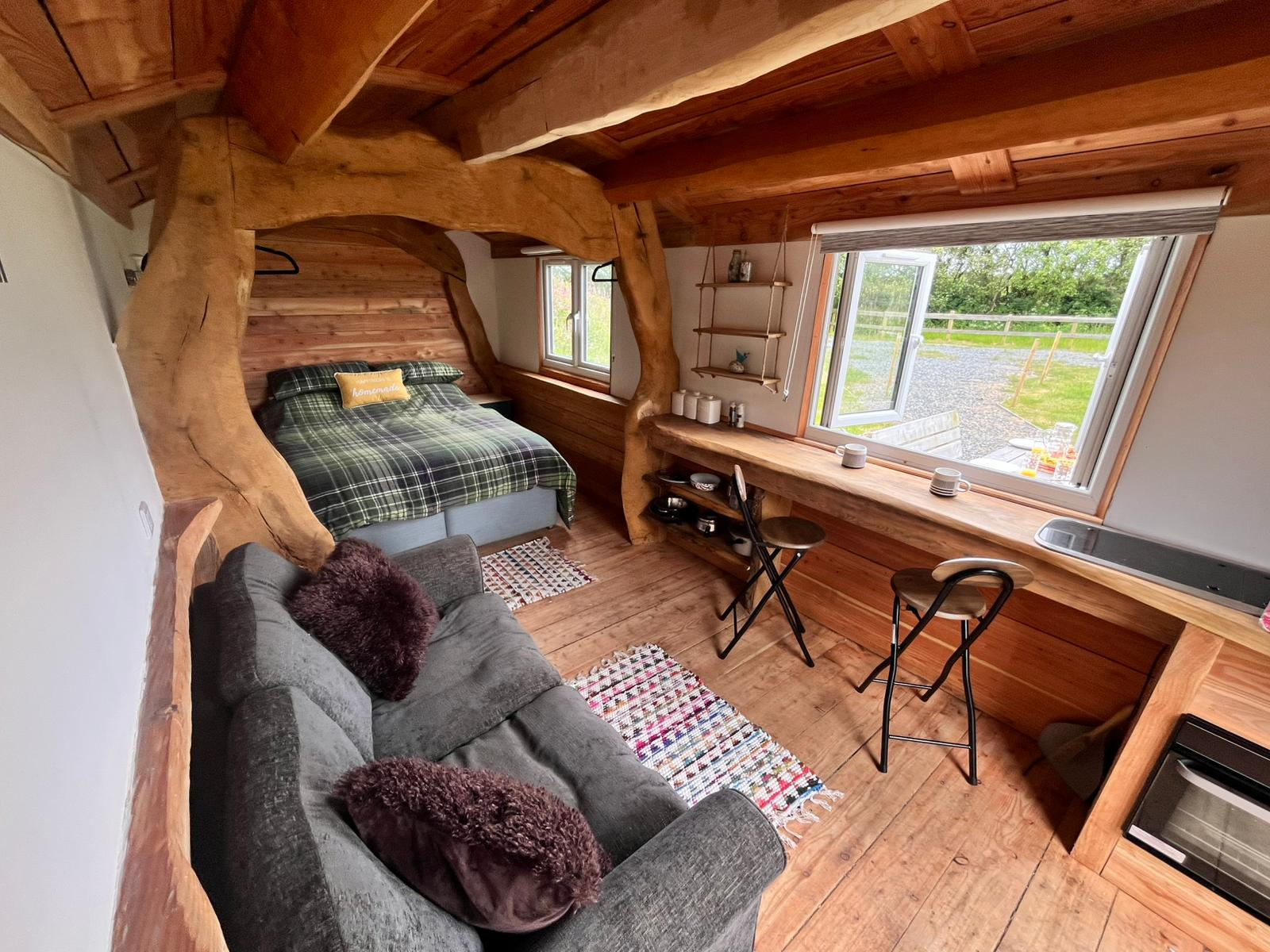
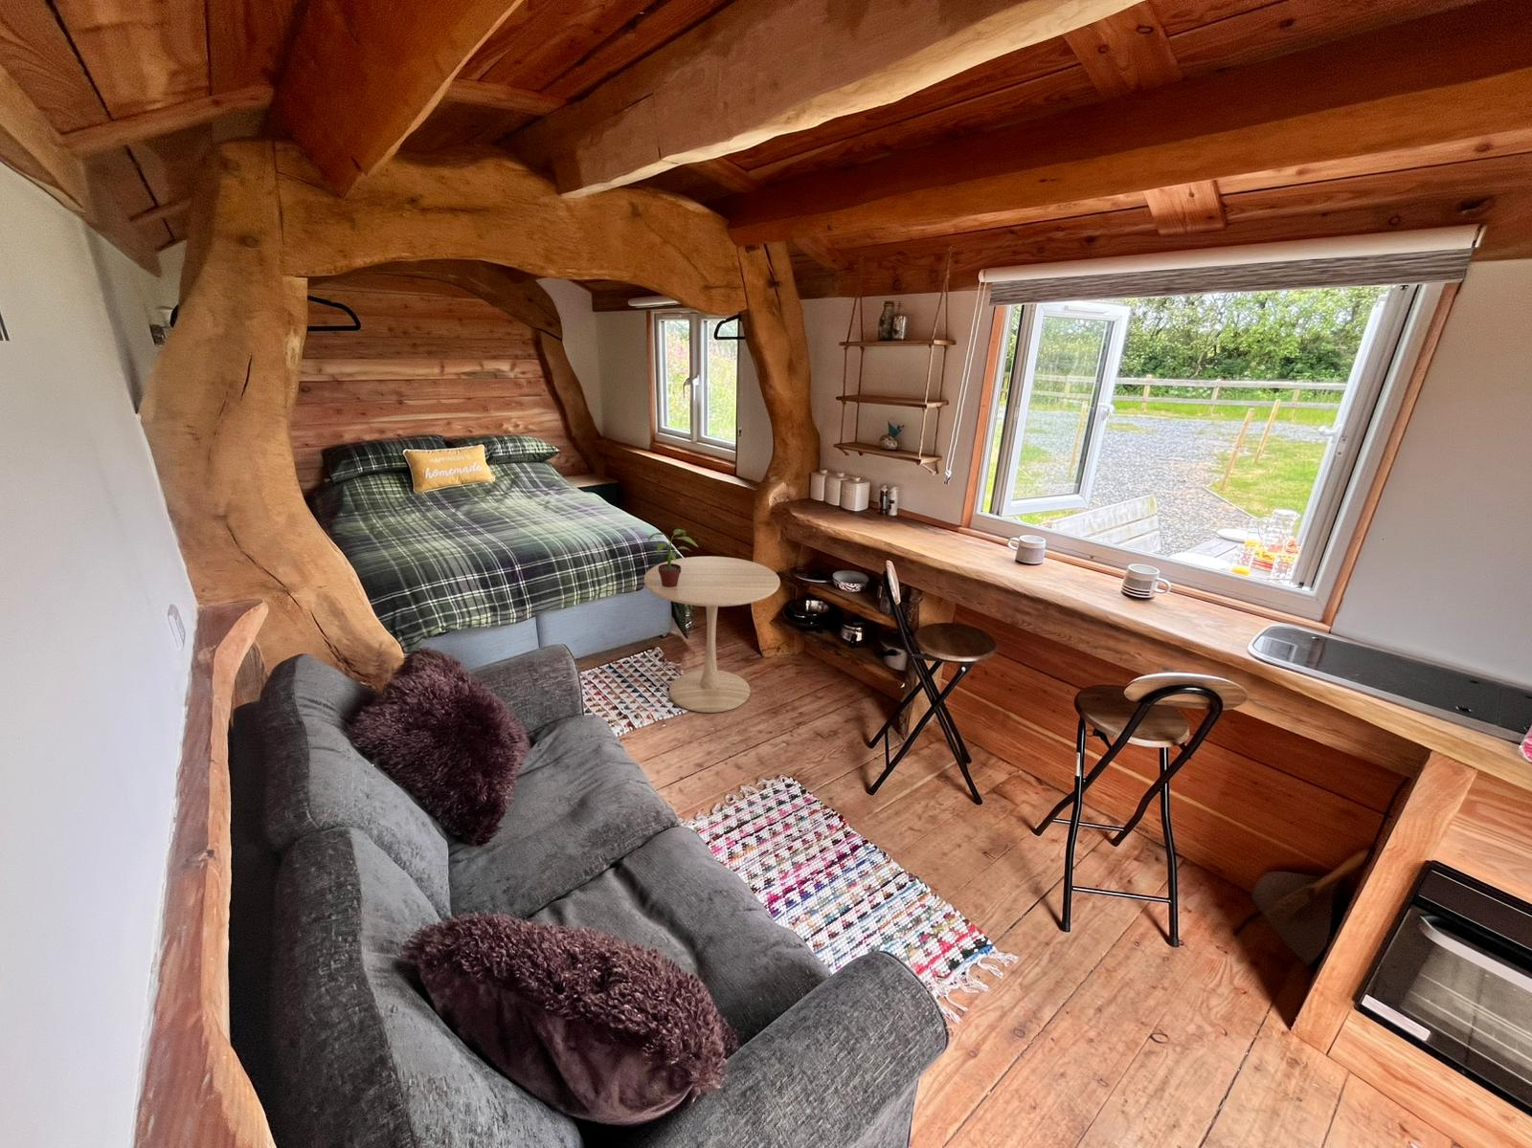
+ side table (711, 636)
+ potted plant (671, 558)
